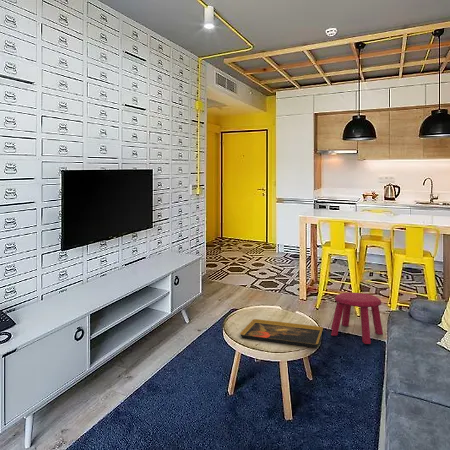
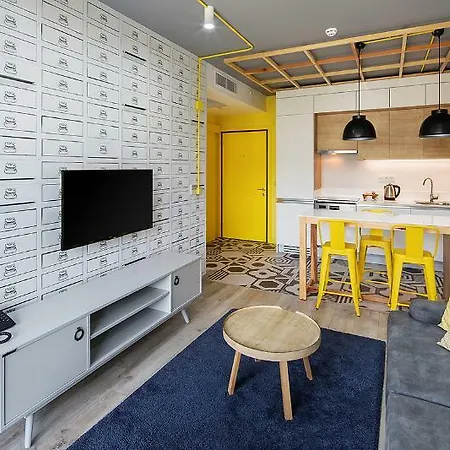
- decorative tray (282, 332)
- stool (361, 315)
